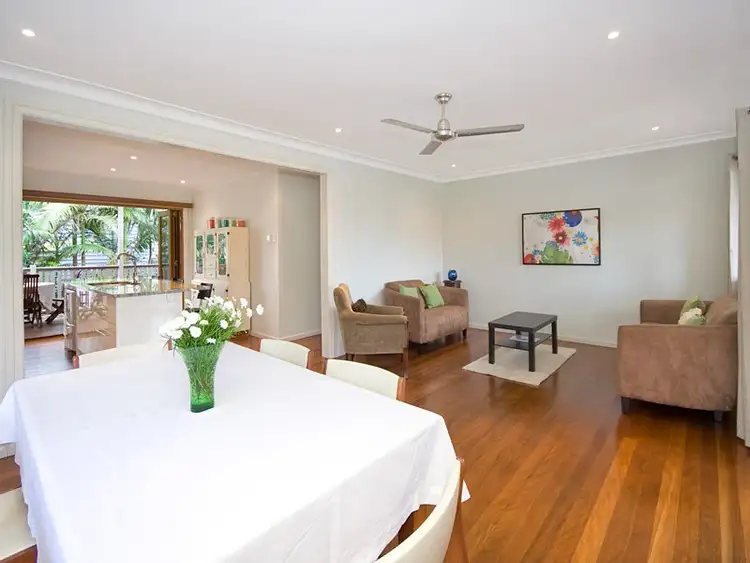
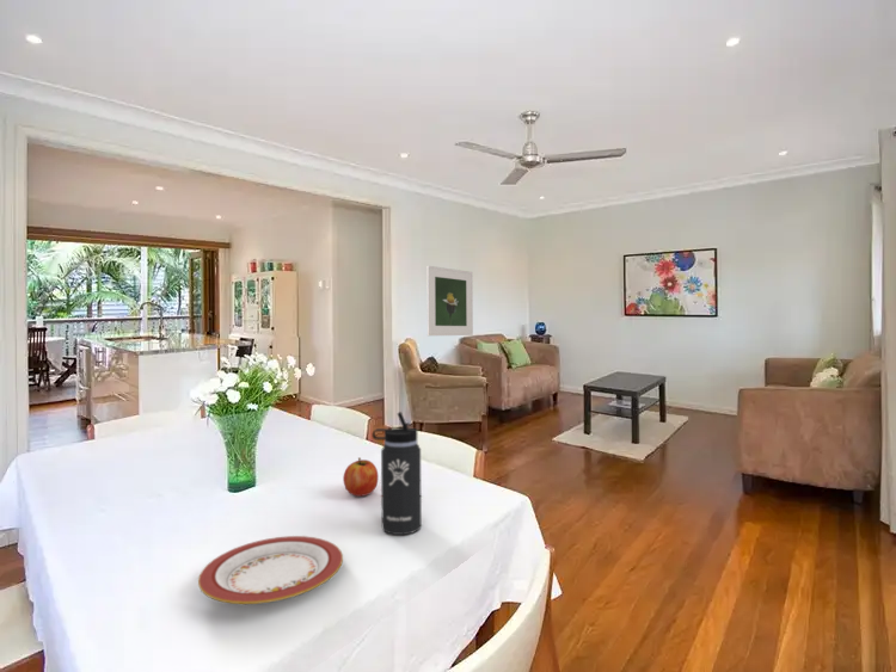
+ plate (274, 569)
+ thermos bottle (397, 469)
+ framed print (450, 302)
+ fruit (361, 475)
